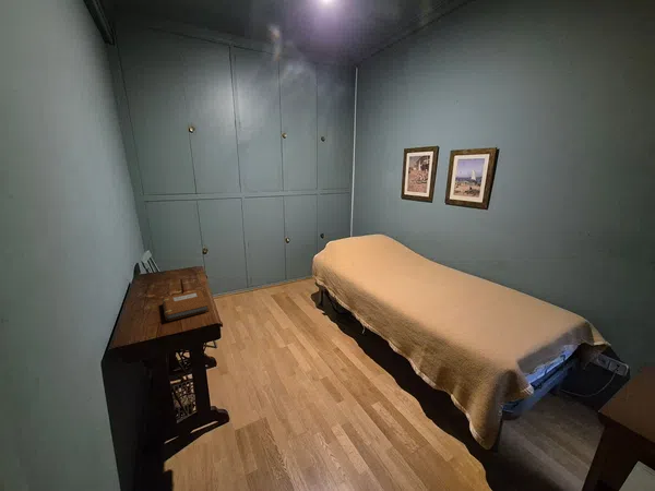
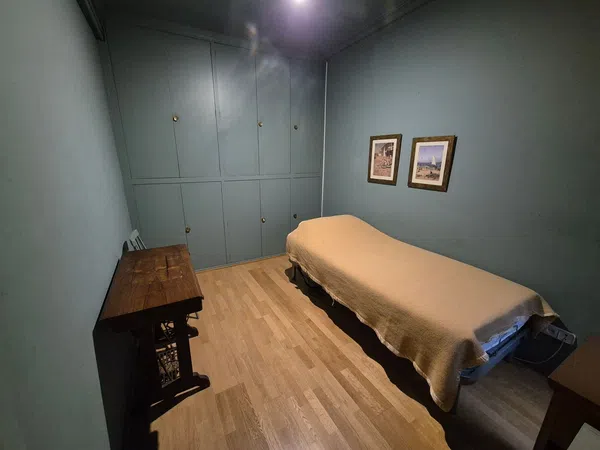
- notebook (184, 303)
